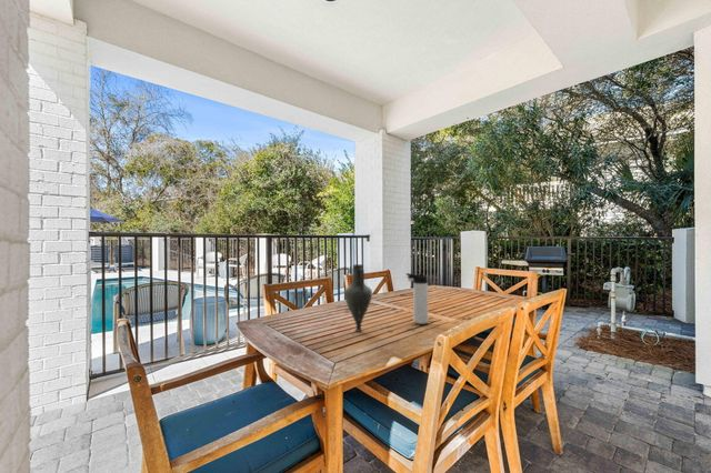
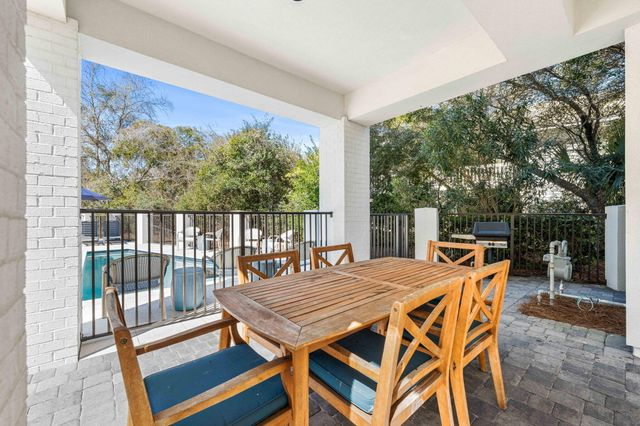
- vase (358, 298)
- thermos bottle (417, 298)
